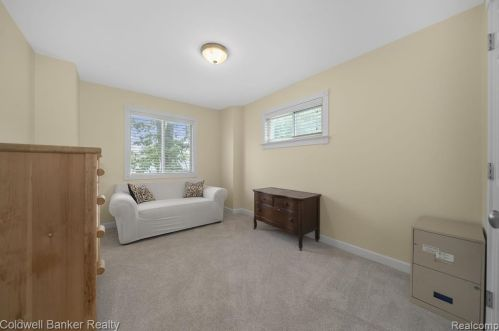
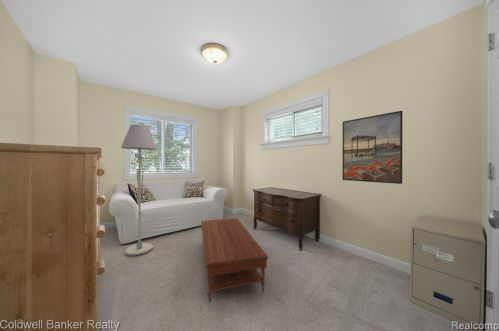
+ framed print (369, 149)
+ floor lamp (139, 188)
+ coffee table (226, 248)
